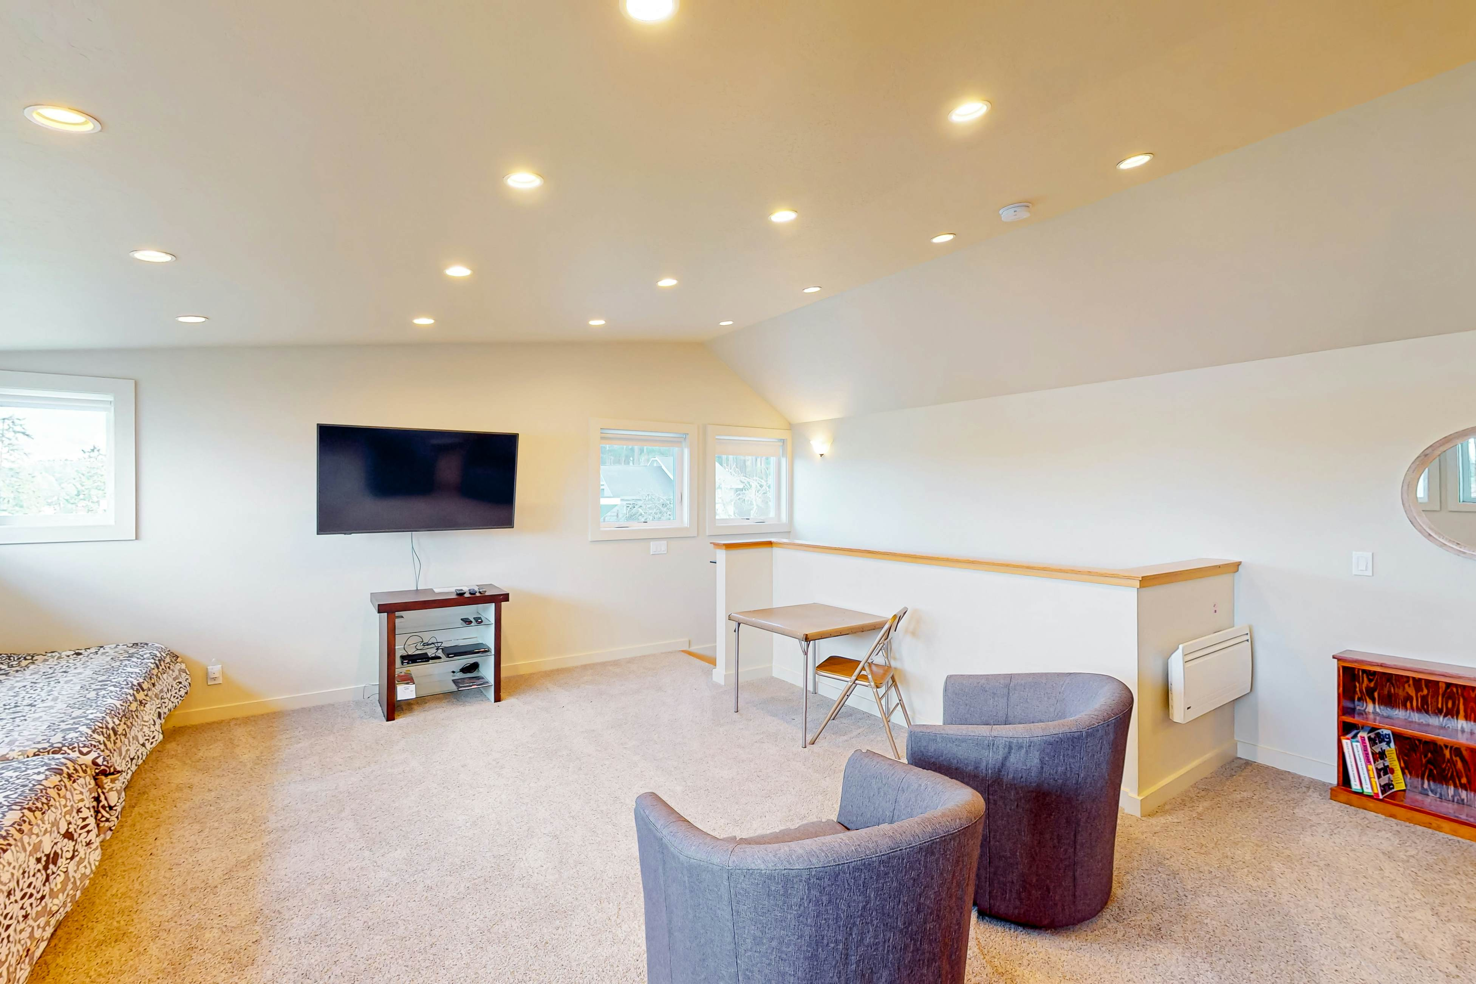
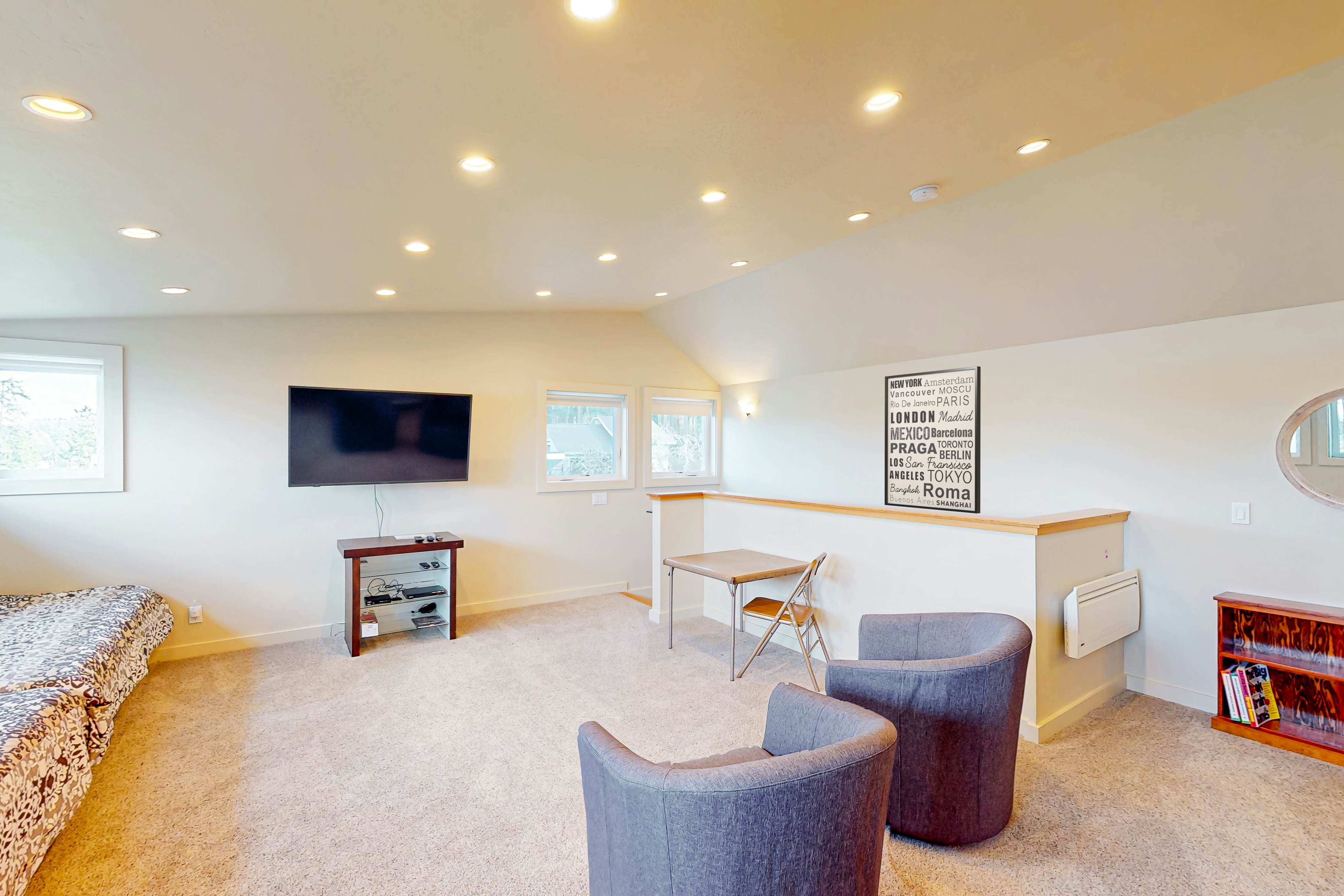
+ wall art (929, 440)
